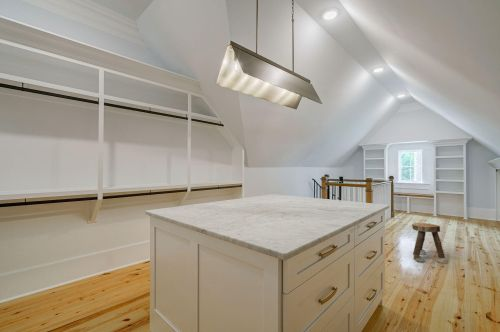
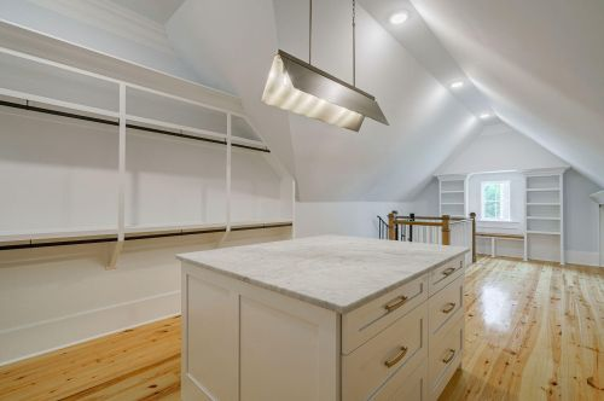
- stool (424, 239)
